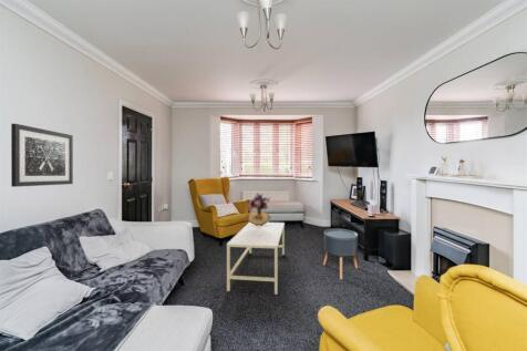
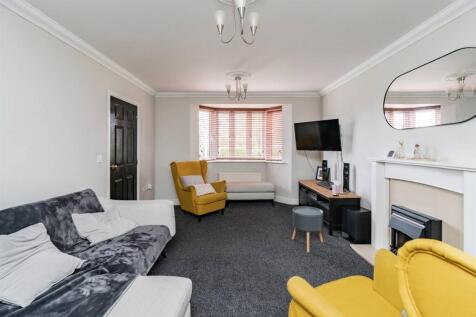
- coffee table (260, 247)
- bouquet (258, 207)
- wall art (45, 157)
